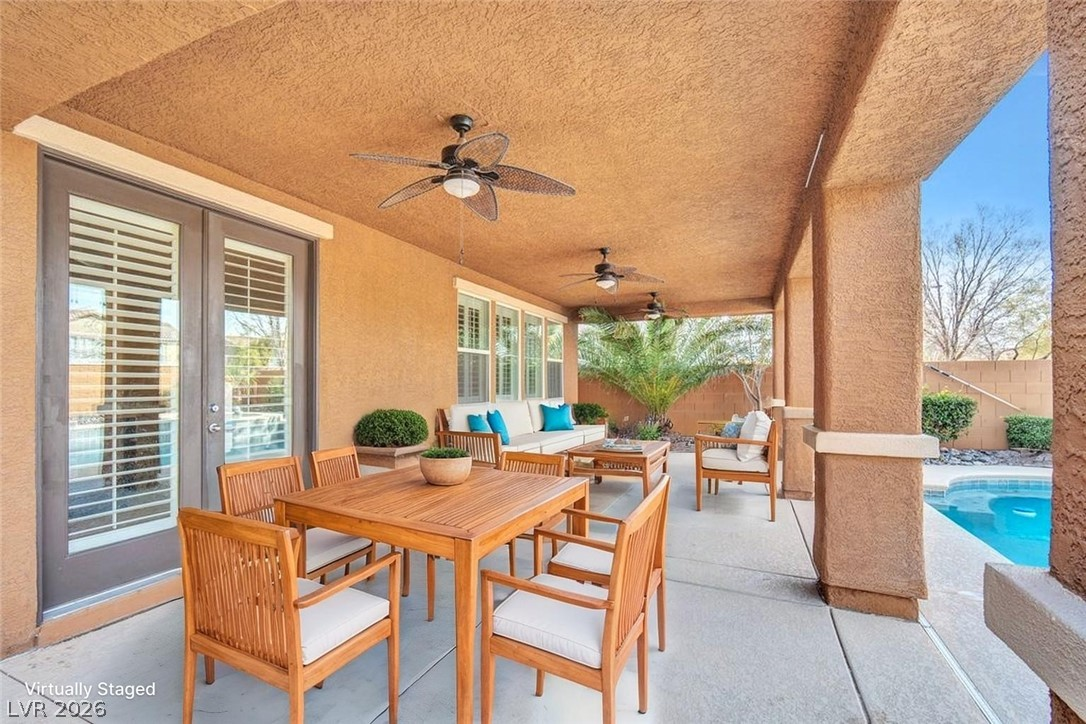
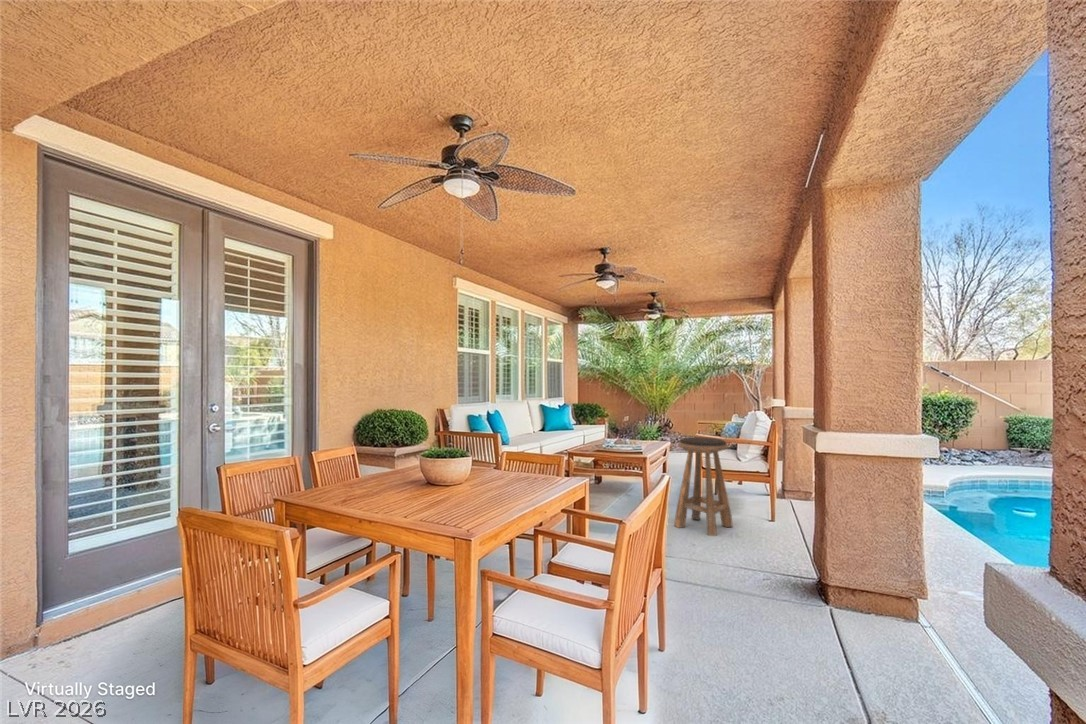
+ stool (700, 483)
